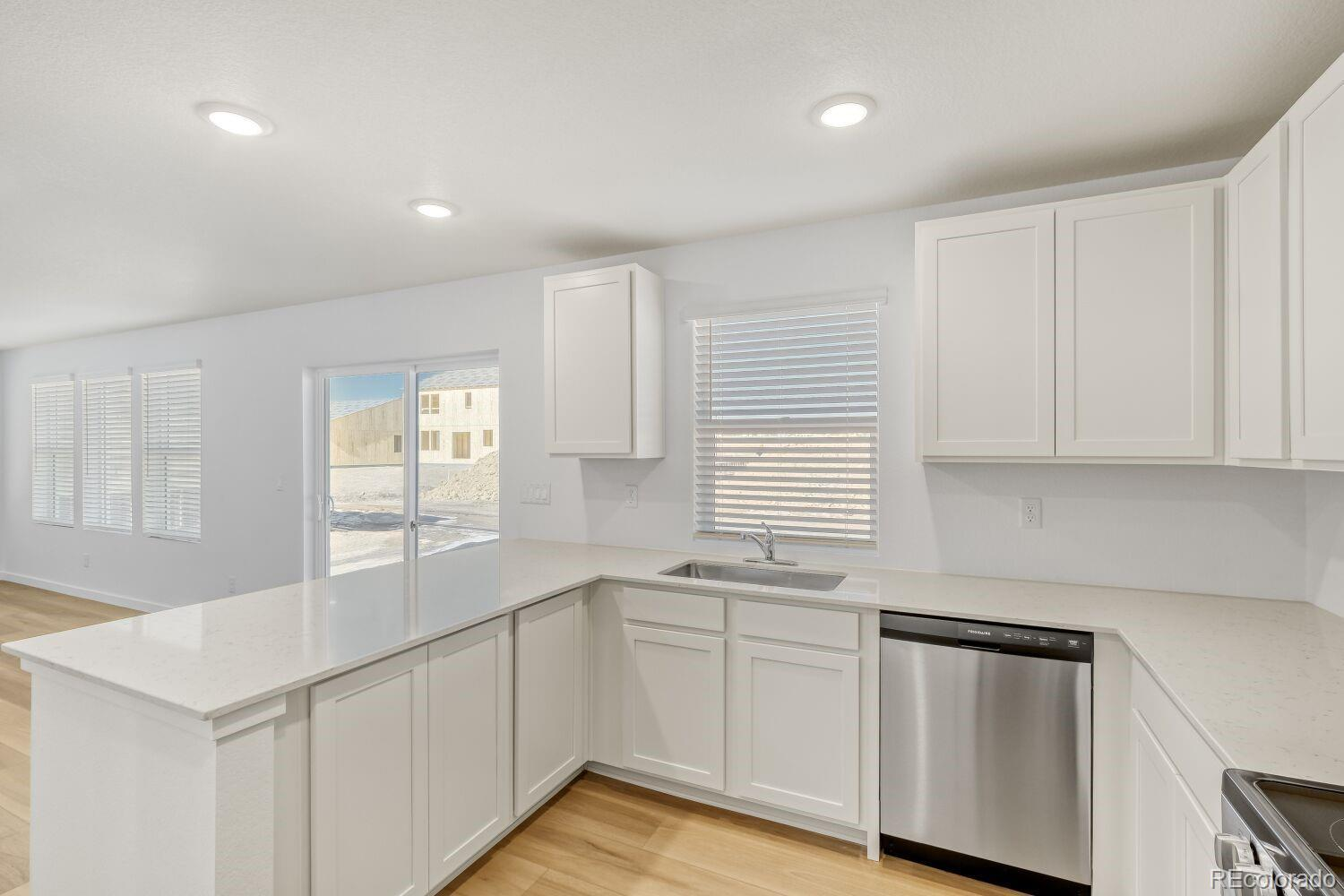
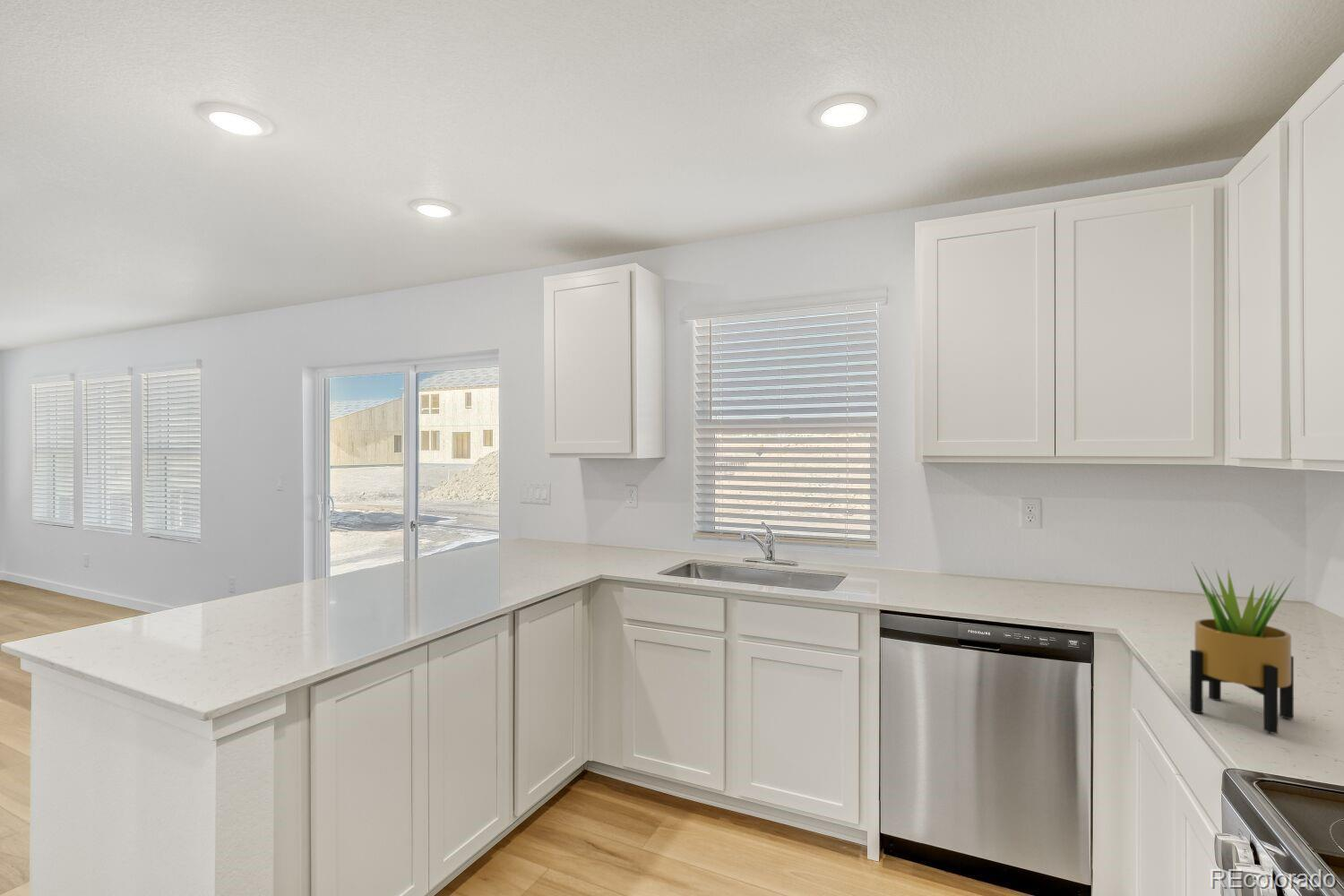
+ potted plant (1241, 641)
